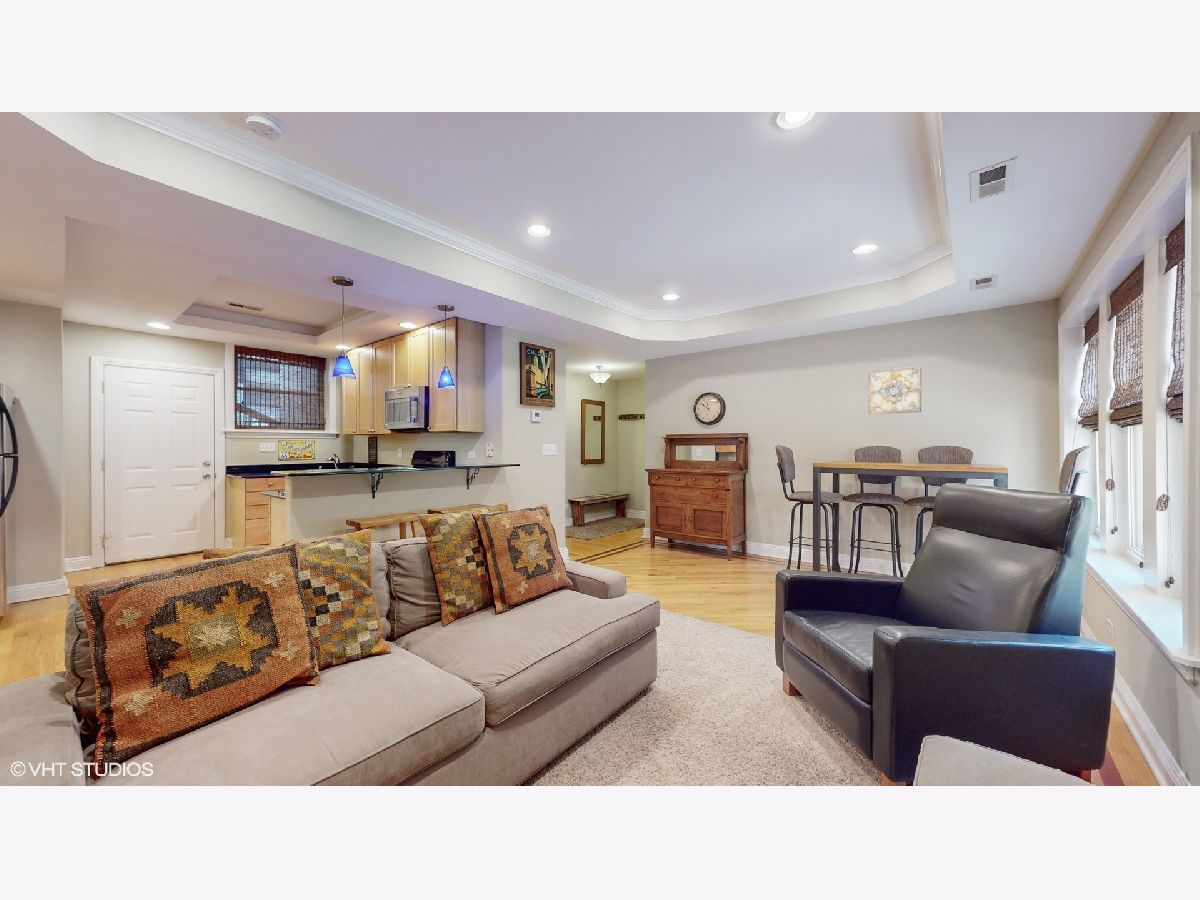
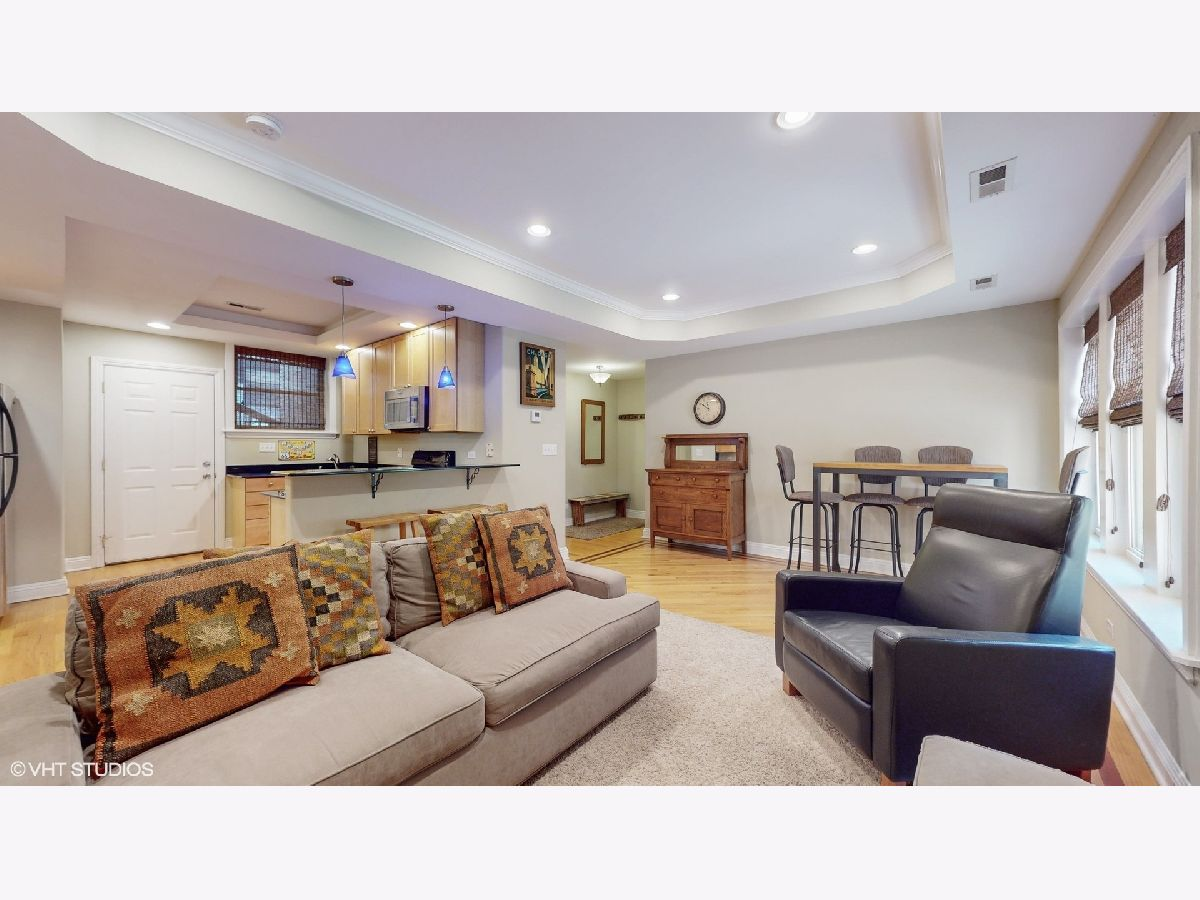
- wall art (894, 391)
